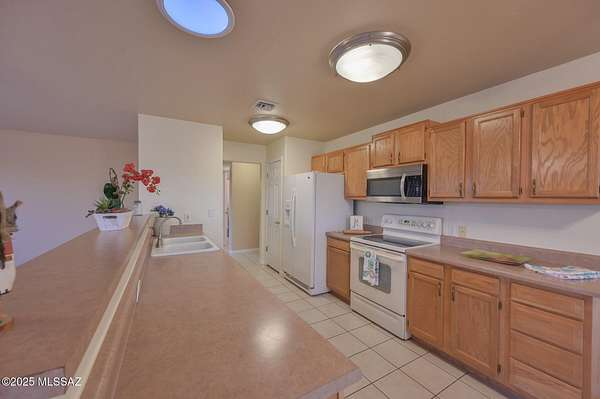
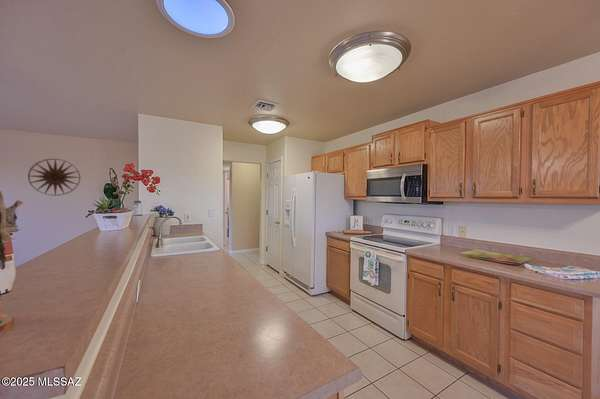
+ wall art (55, 177)
